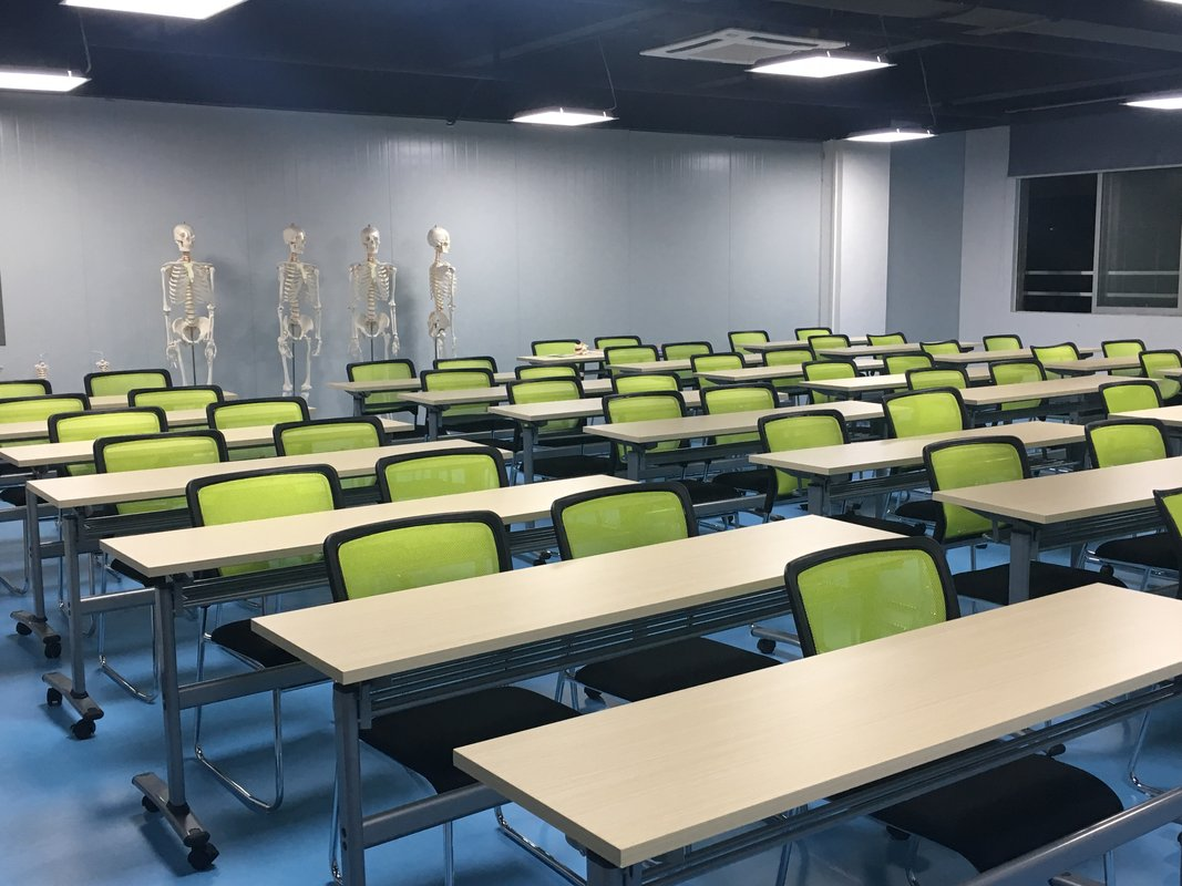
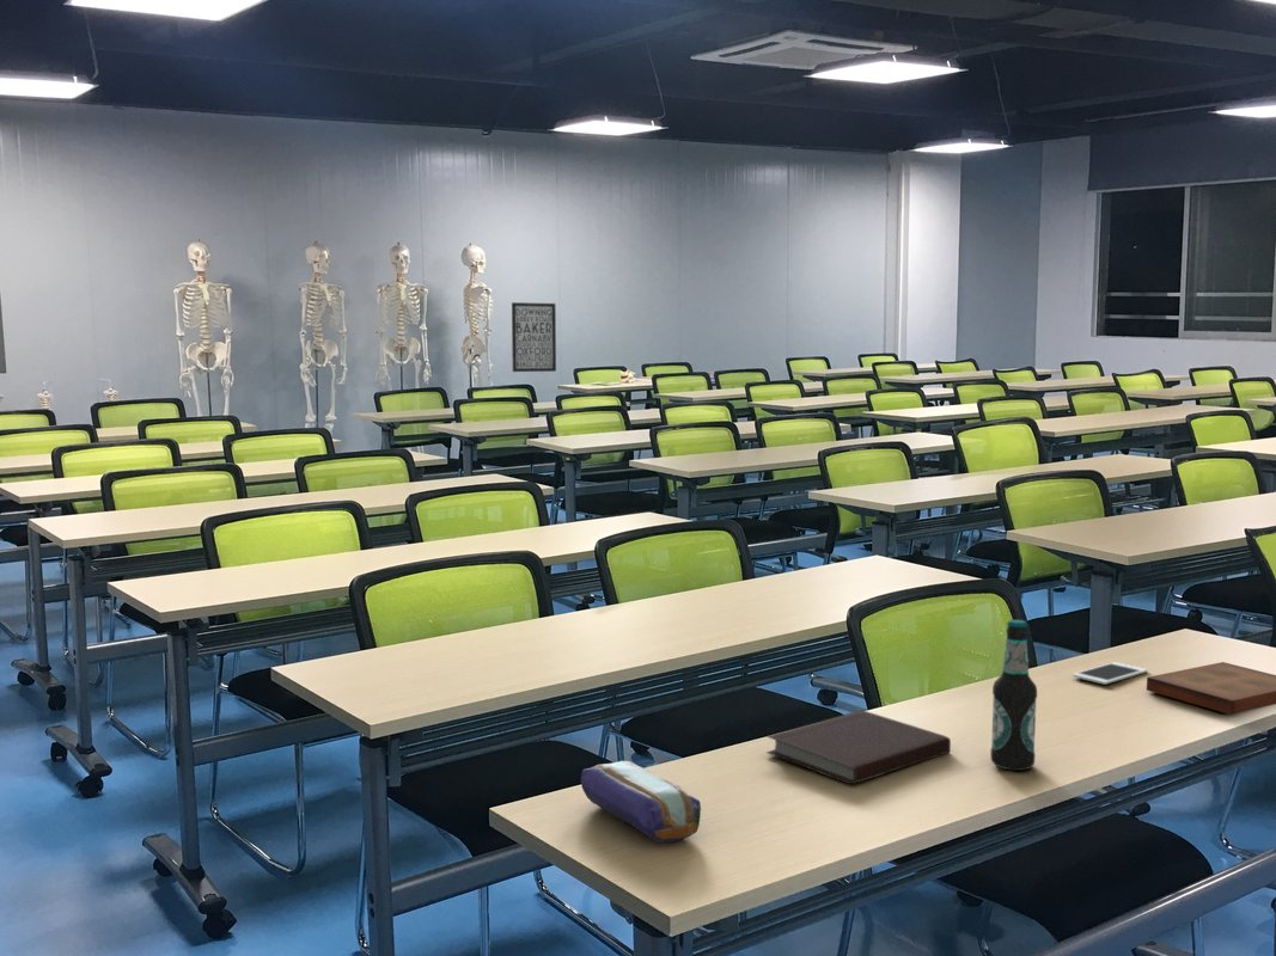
+ wall art (533, 337)
+ bottle (1014, 693)
+ notebook (857, 744)
+ cell phone (1110, 673)
+ book (1226, 686)
+ pencil case (639, 798)
